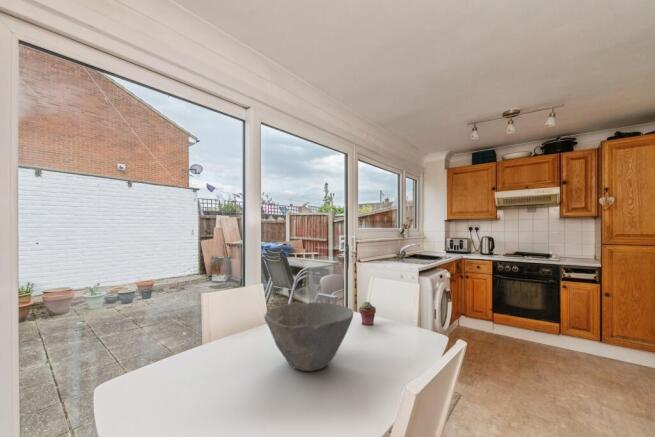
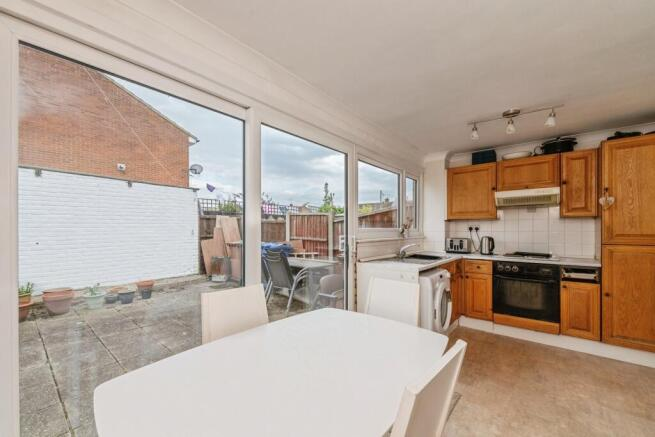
- bowl (309, 335)
- potted succulent (367, 312)
